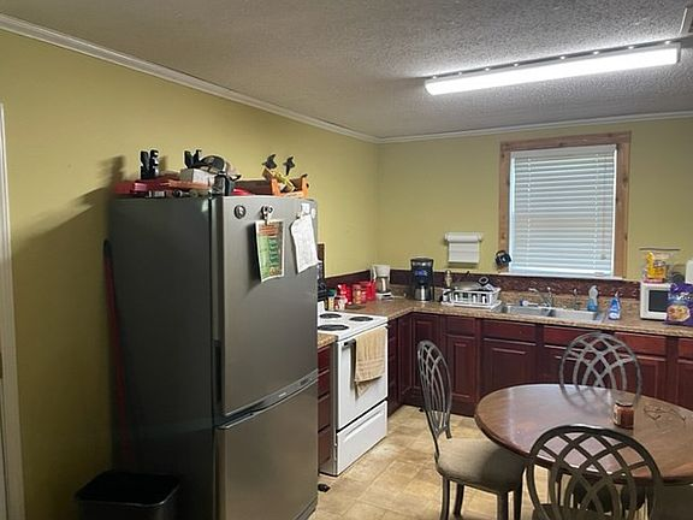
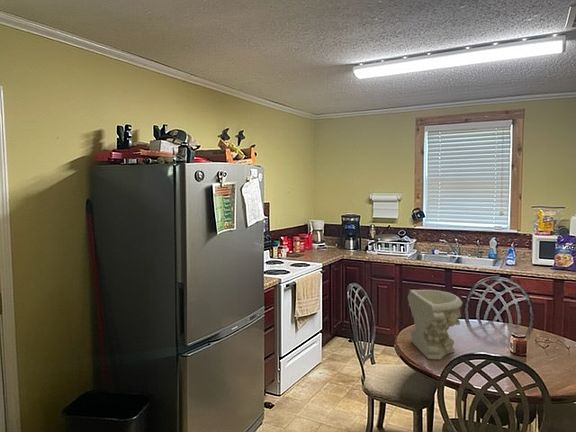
+ decorative bowl (434, 323)
